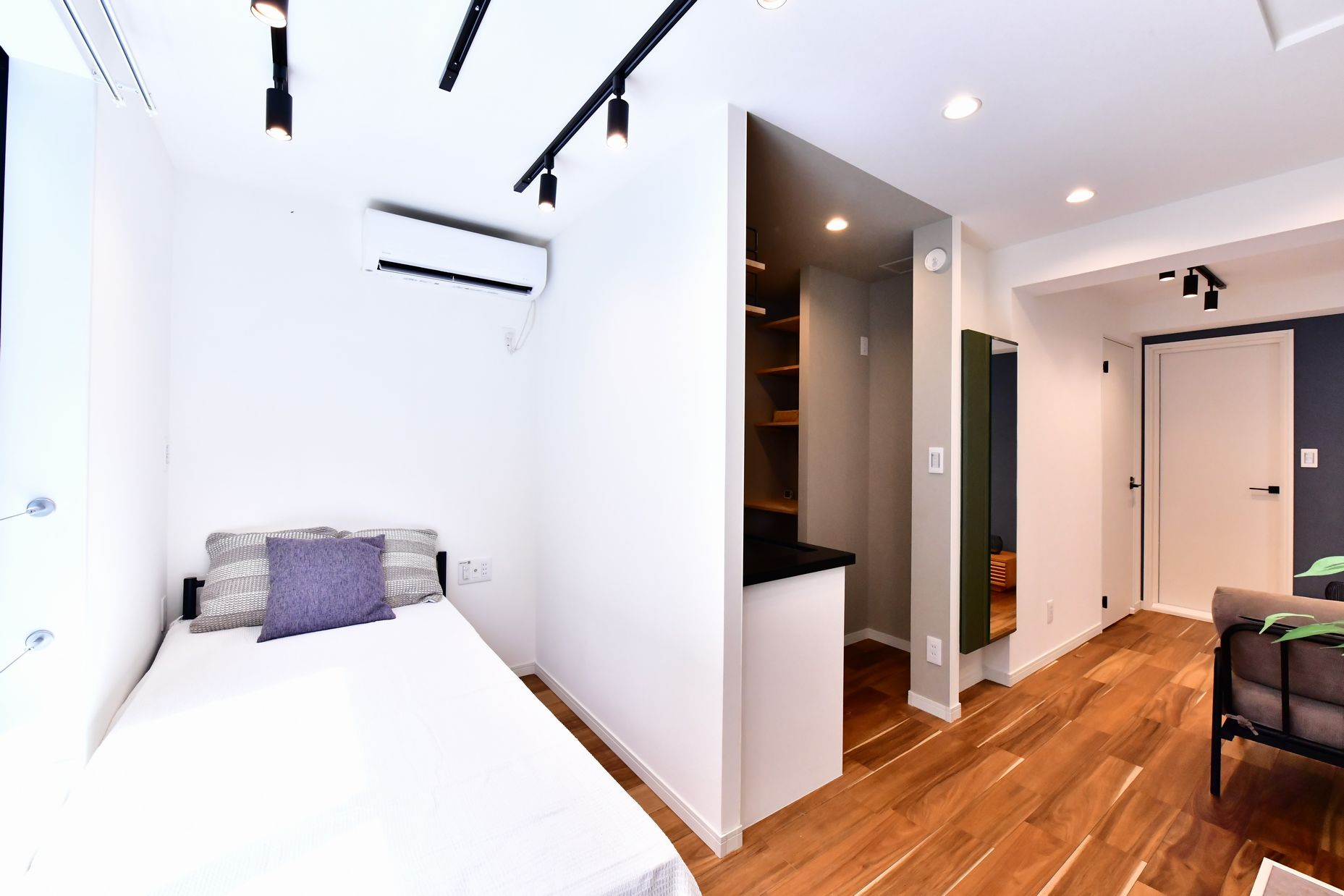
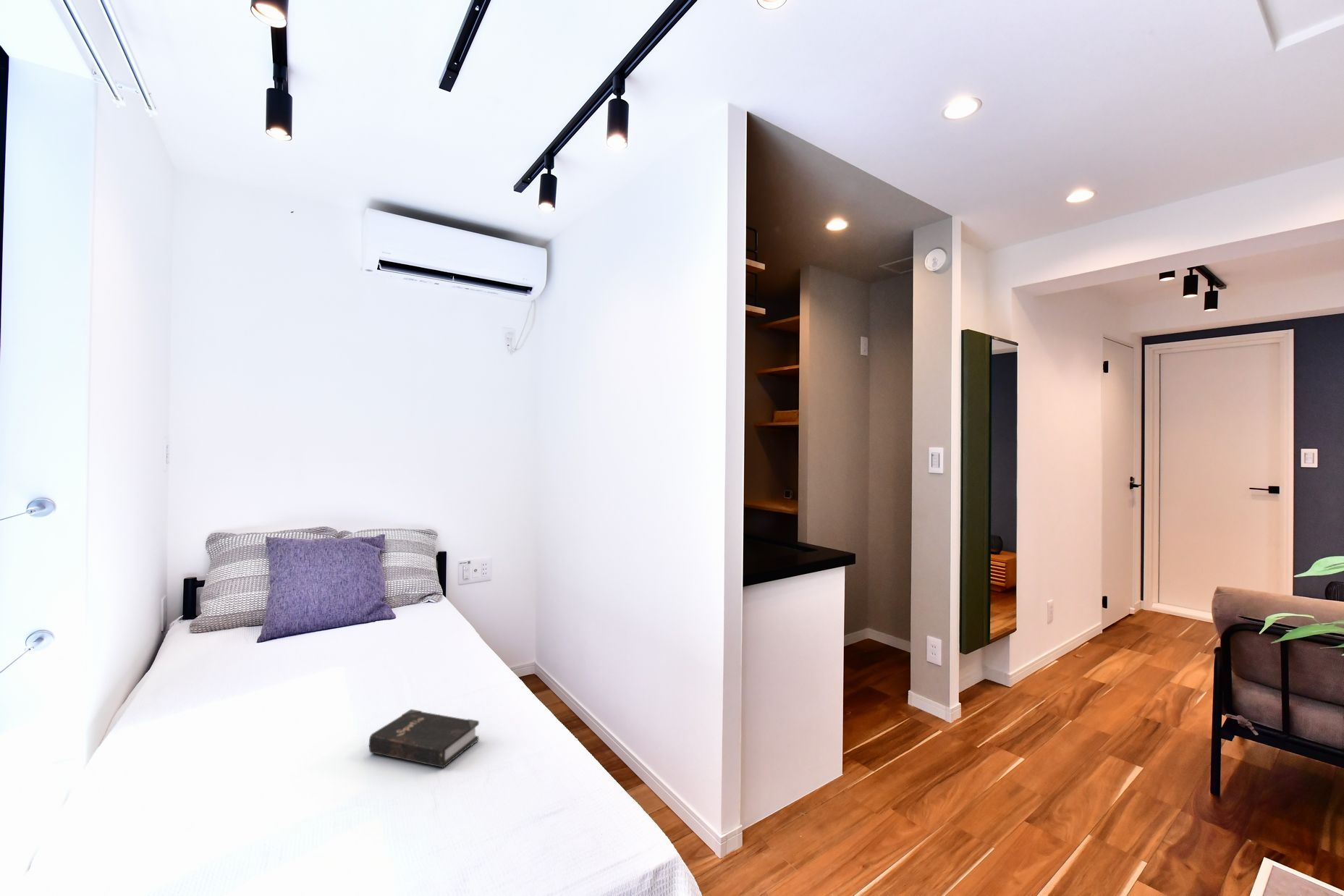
+ hardback book (425, 737)
